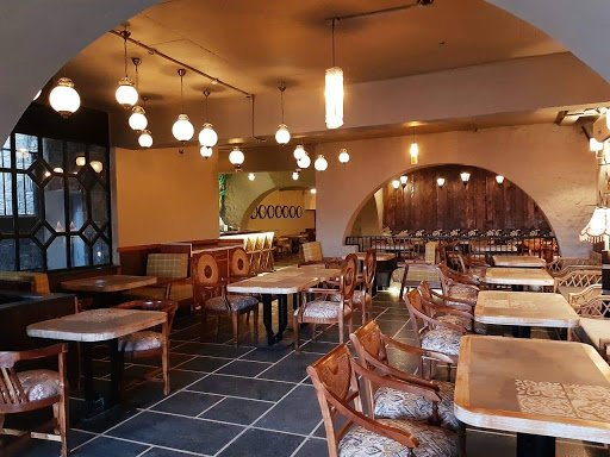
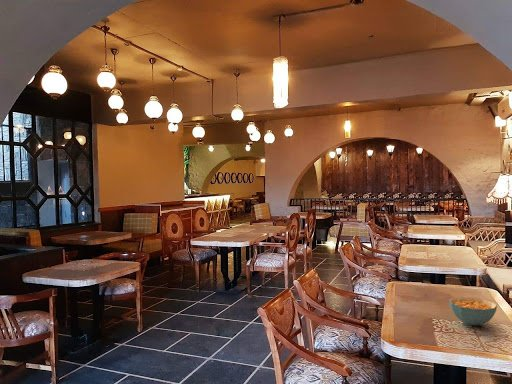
+ cereal bowl (472, 312)
